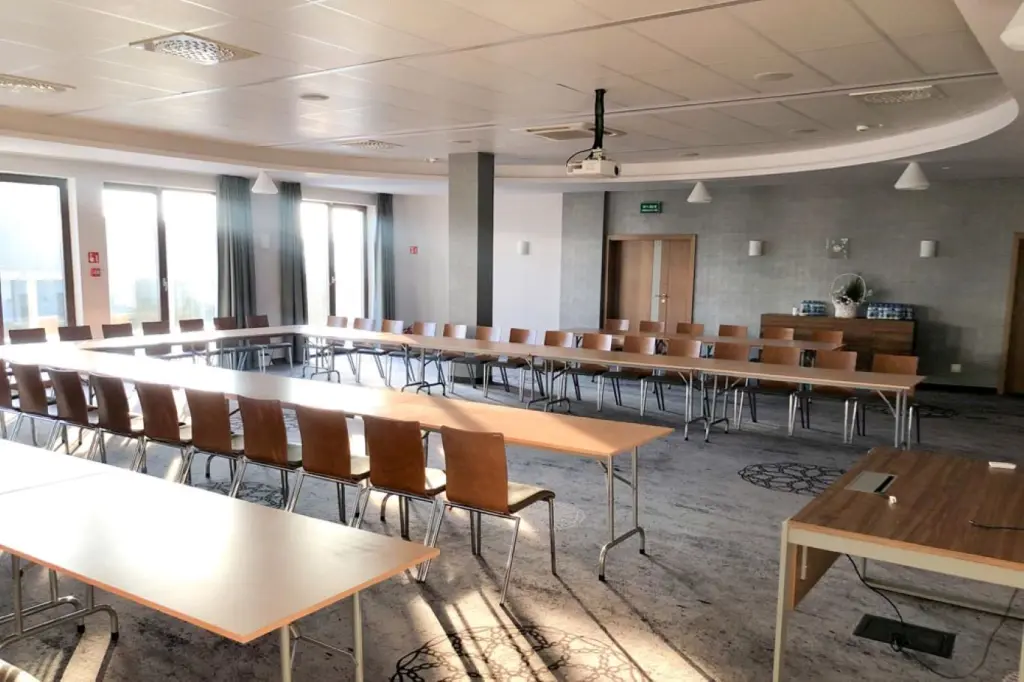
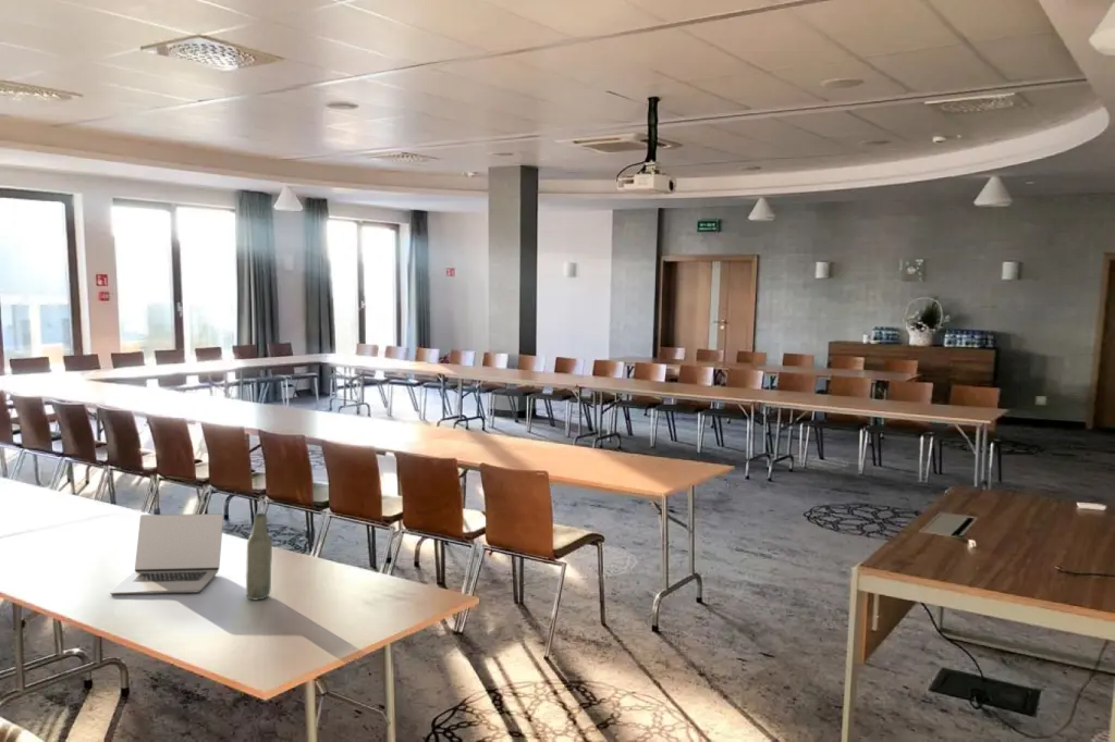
+ laptop (169, 552)
+ bottle (258, 555)
